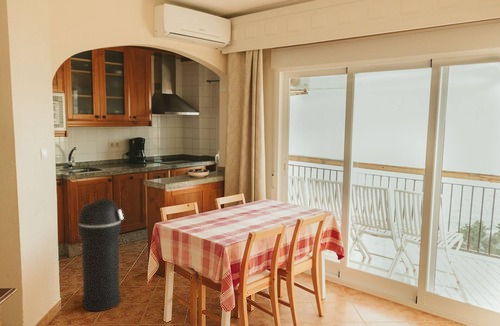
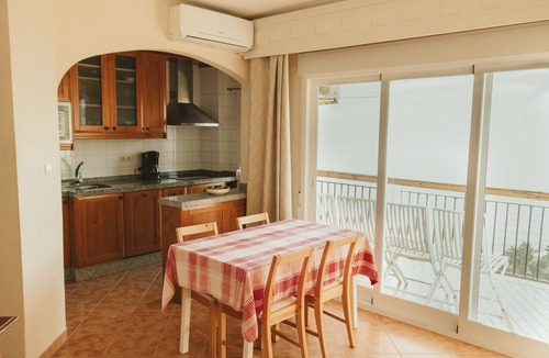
- trash can (102, 251)
